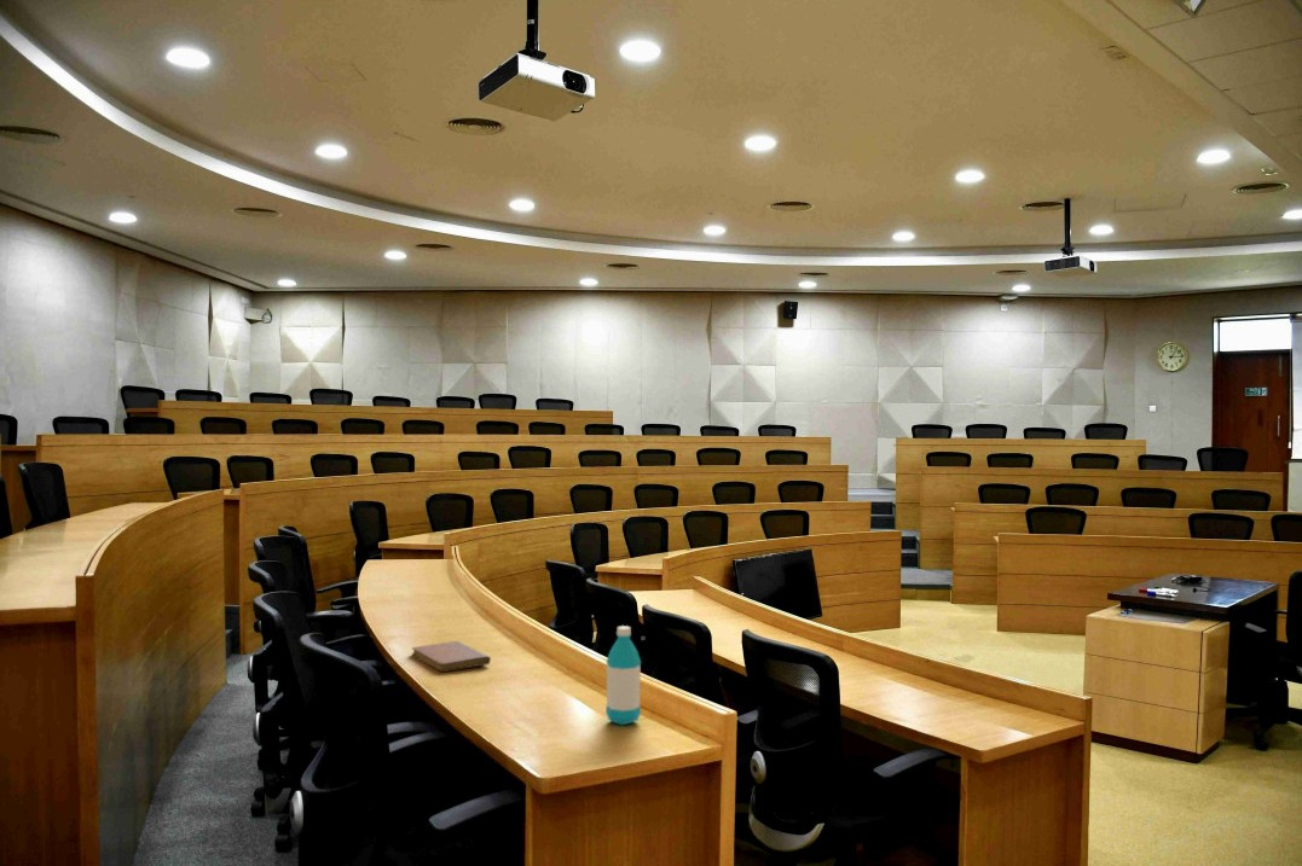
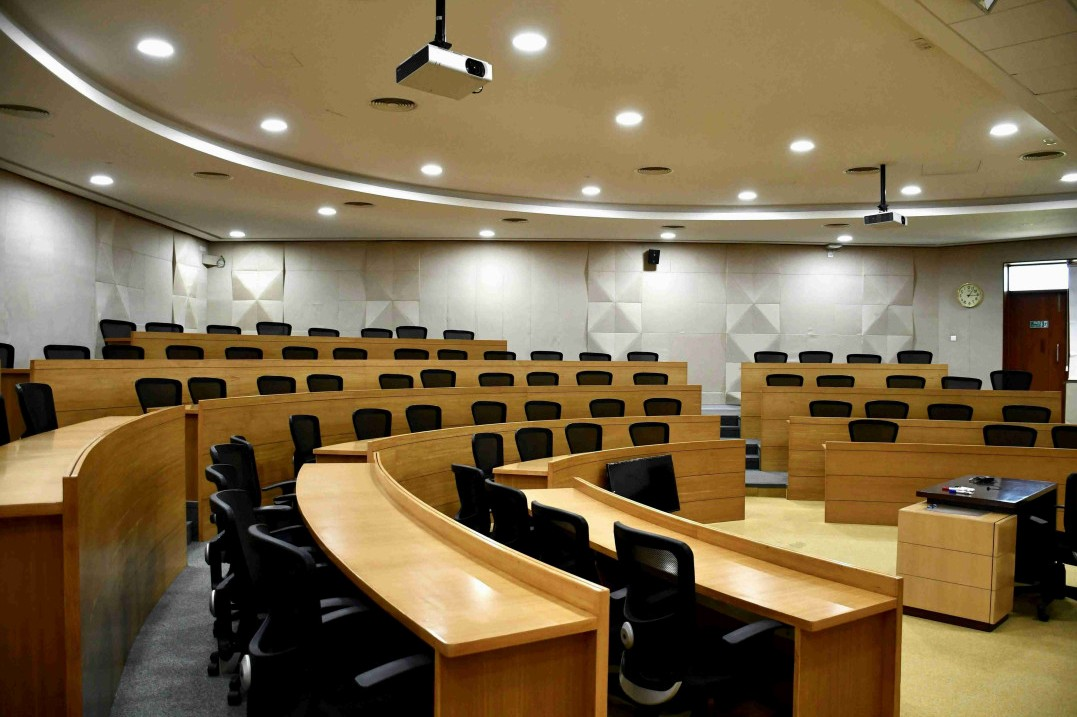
- notebook (450, 655)
- water bottle (623, 674)
